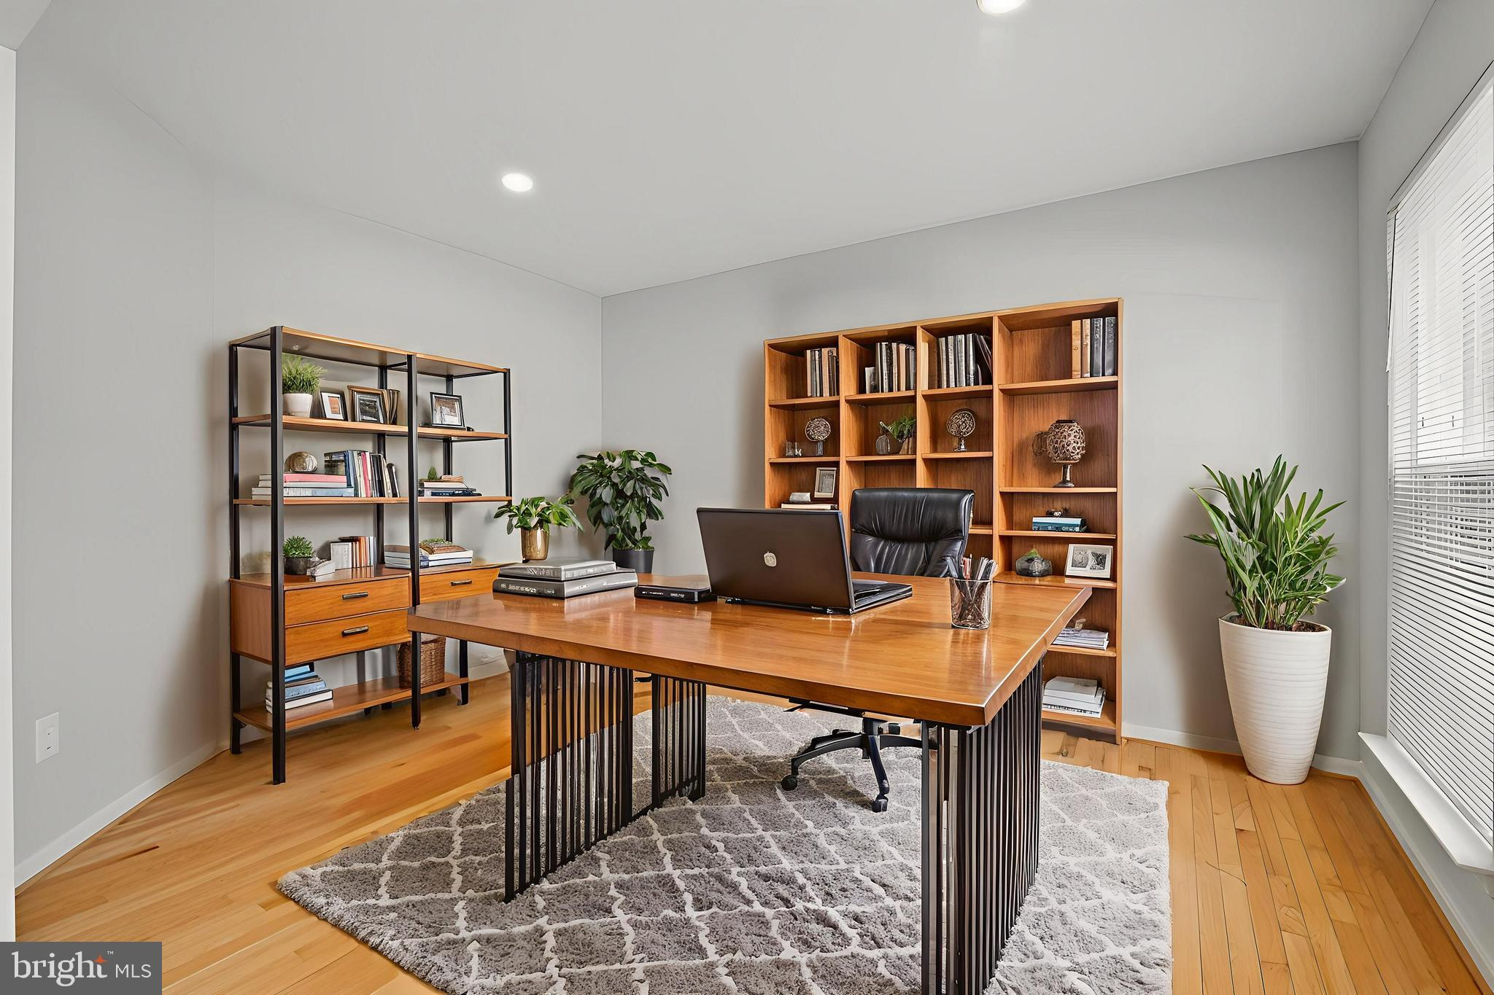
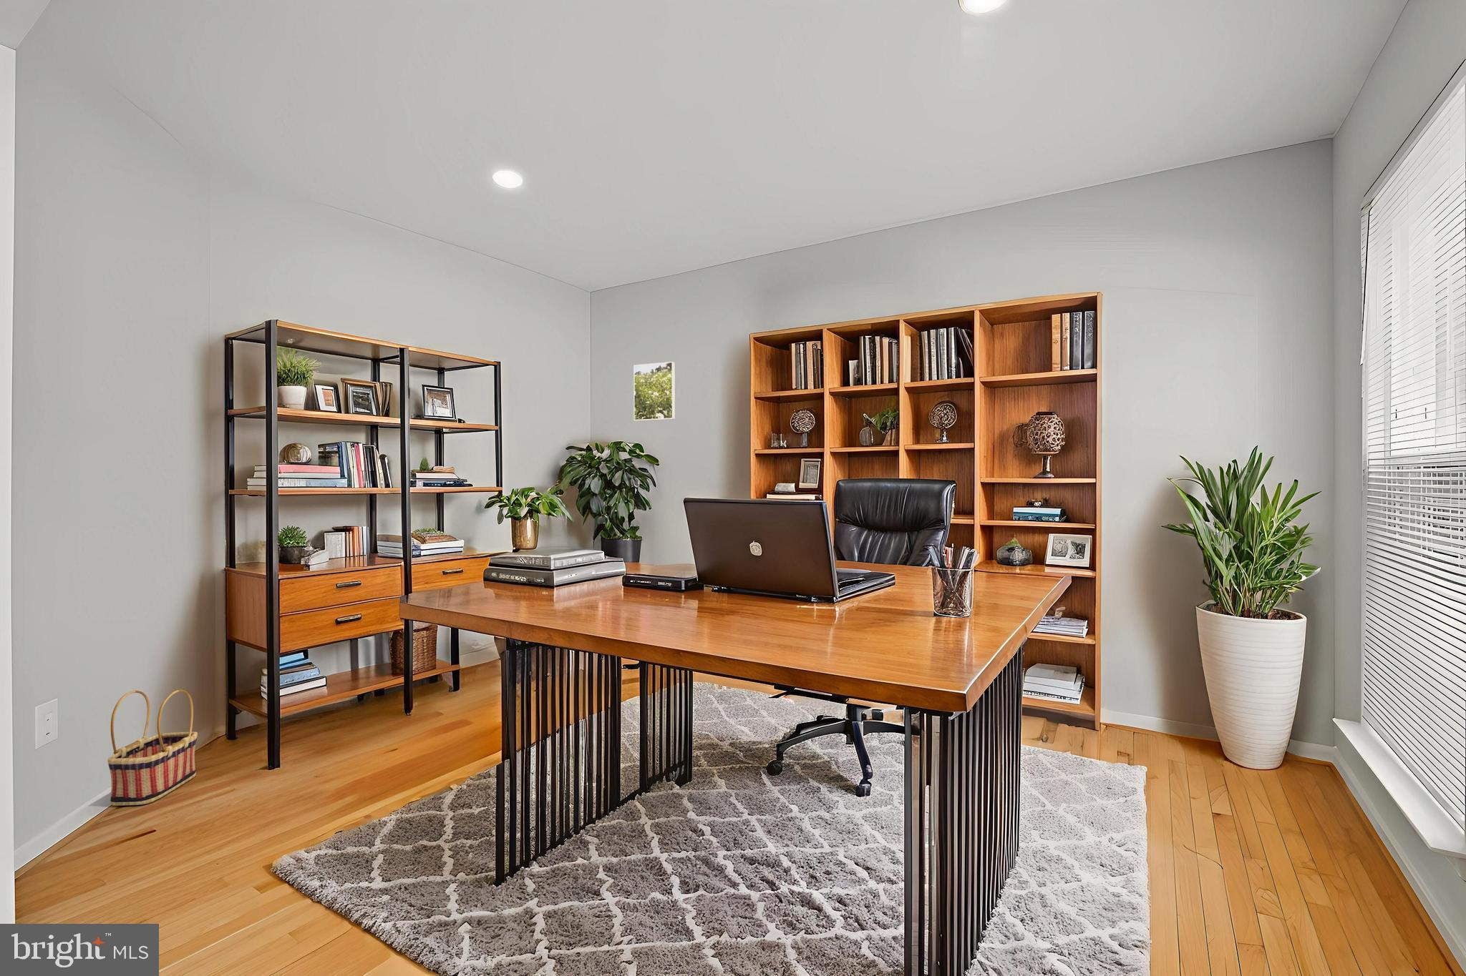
+ basket (154, 740)
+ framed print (654, 391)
